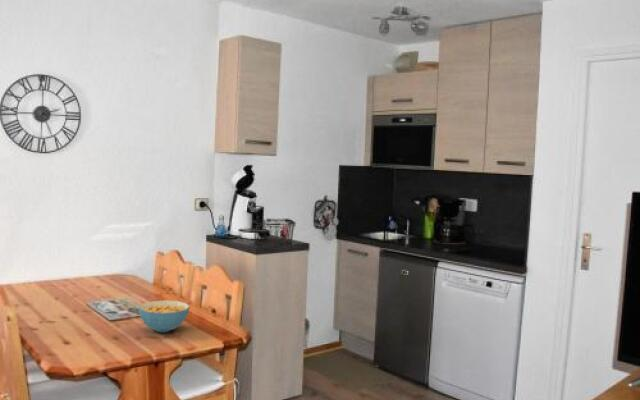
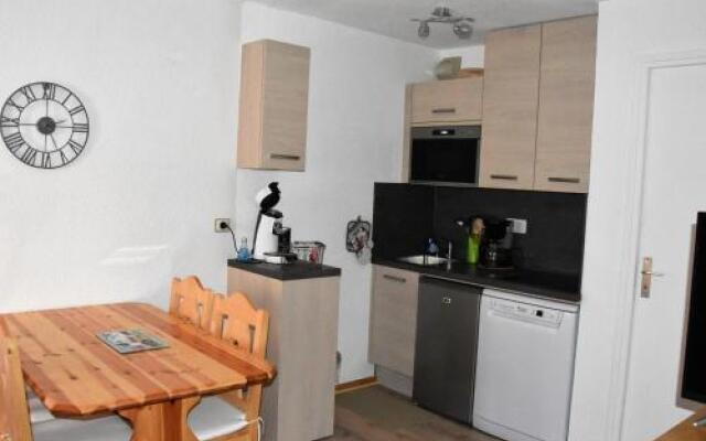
- cereal bowl (163, 318)
